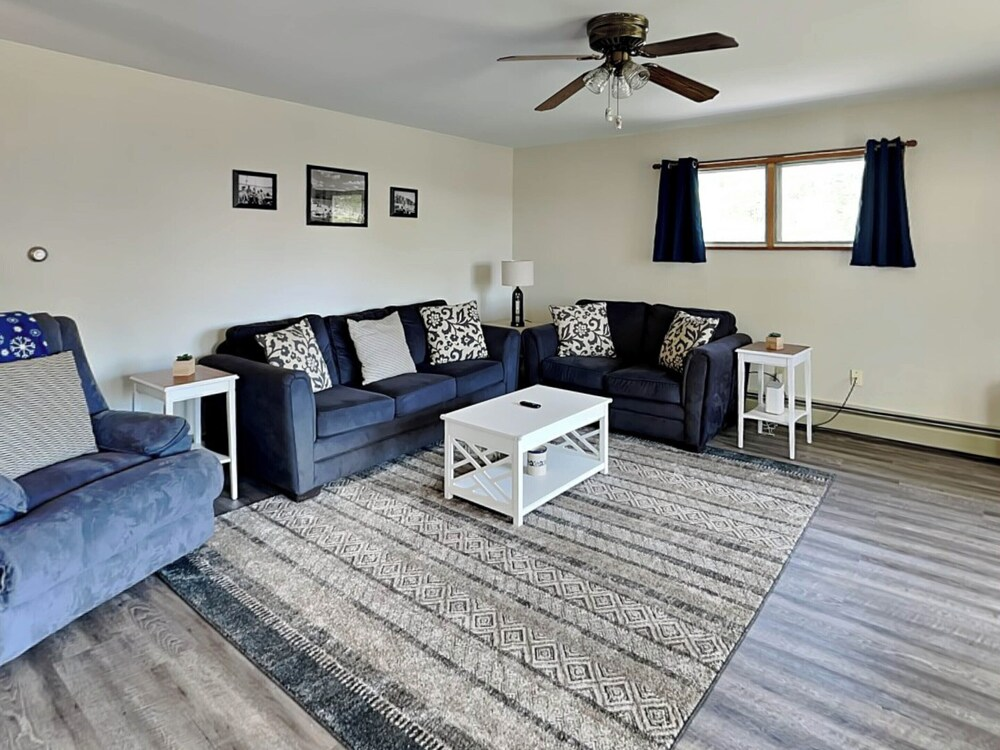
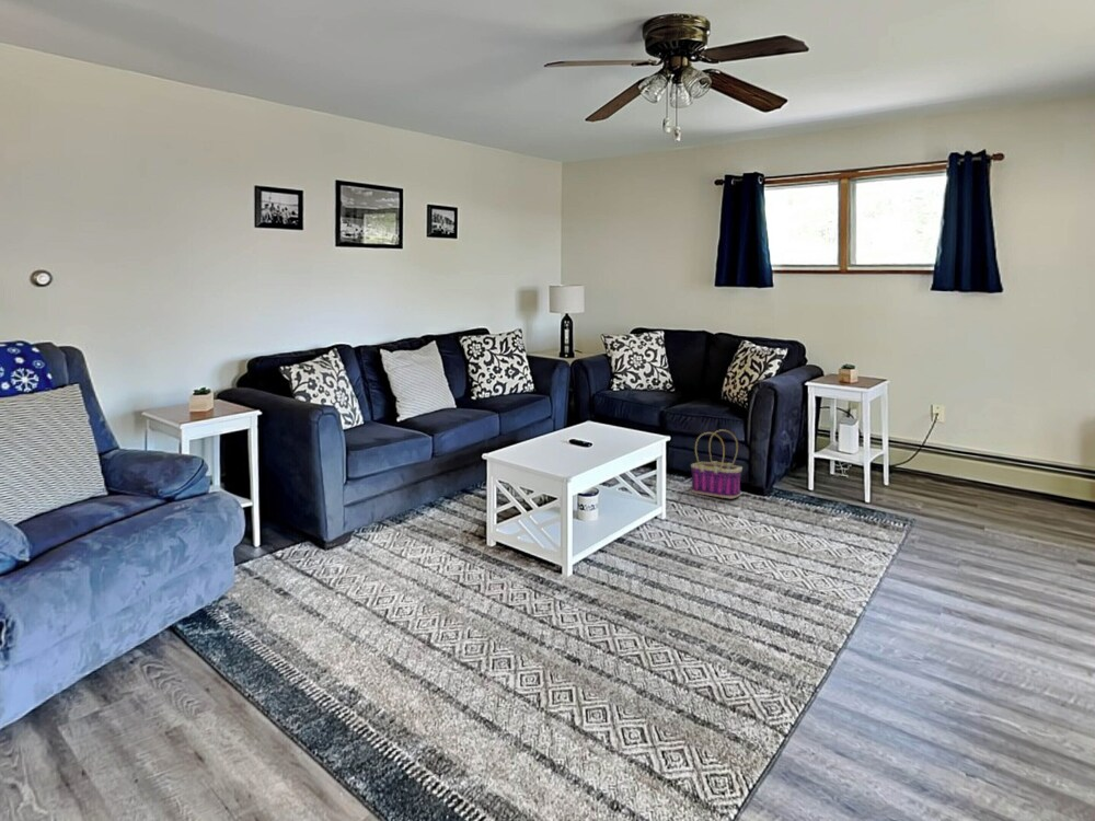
+ basket (716, 462)
